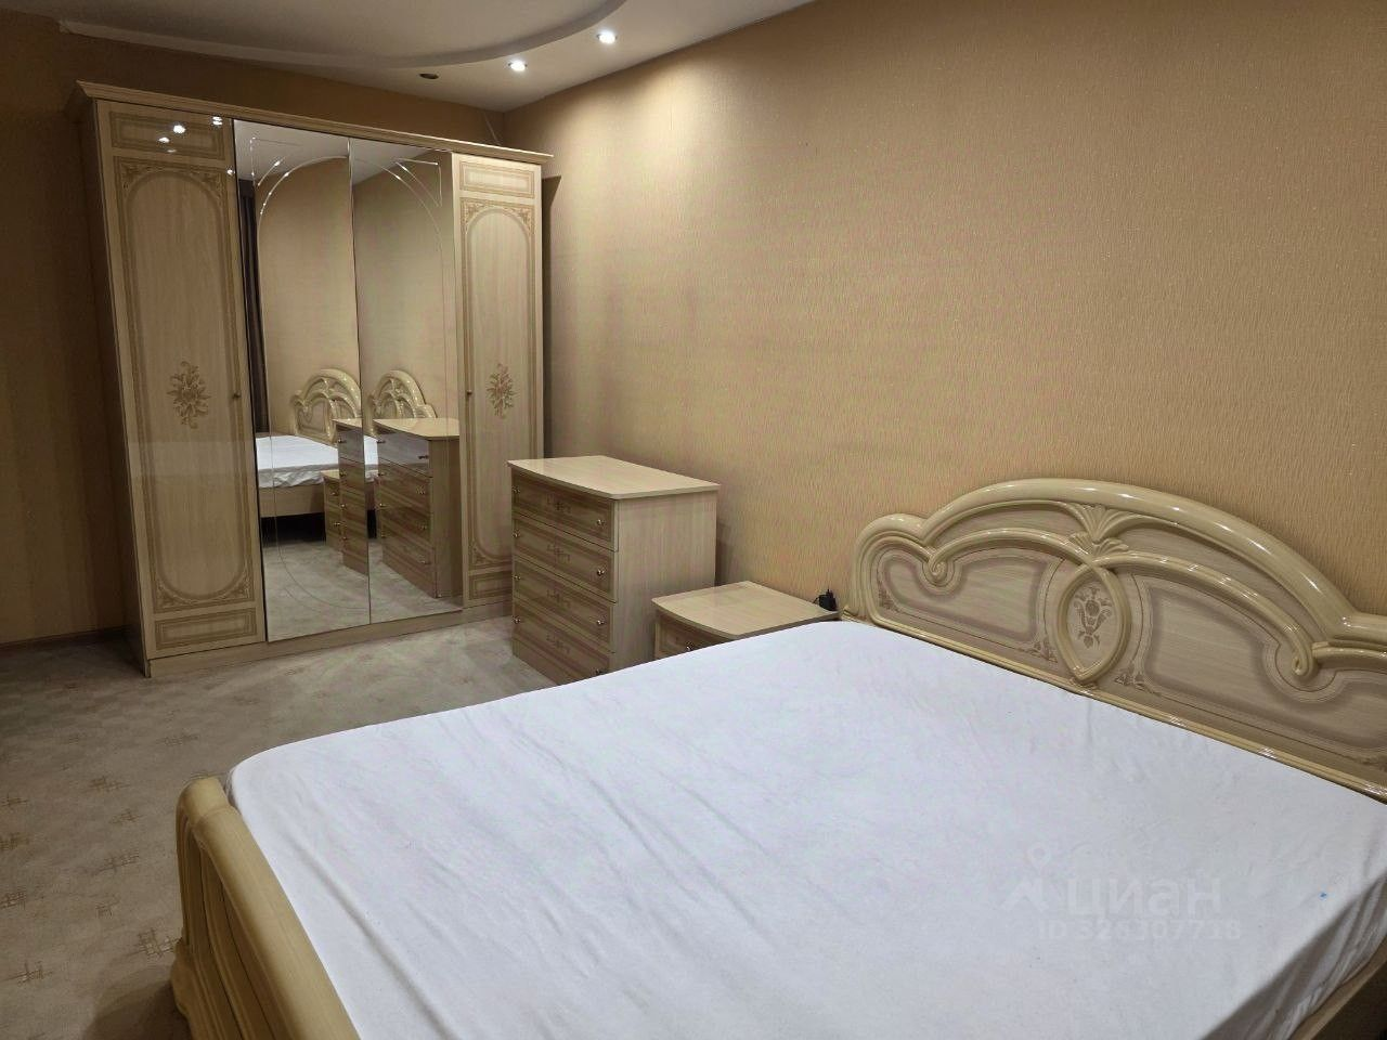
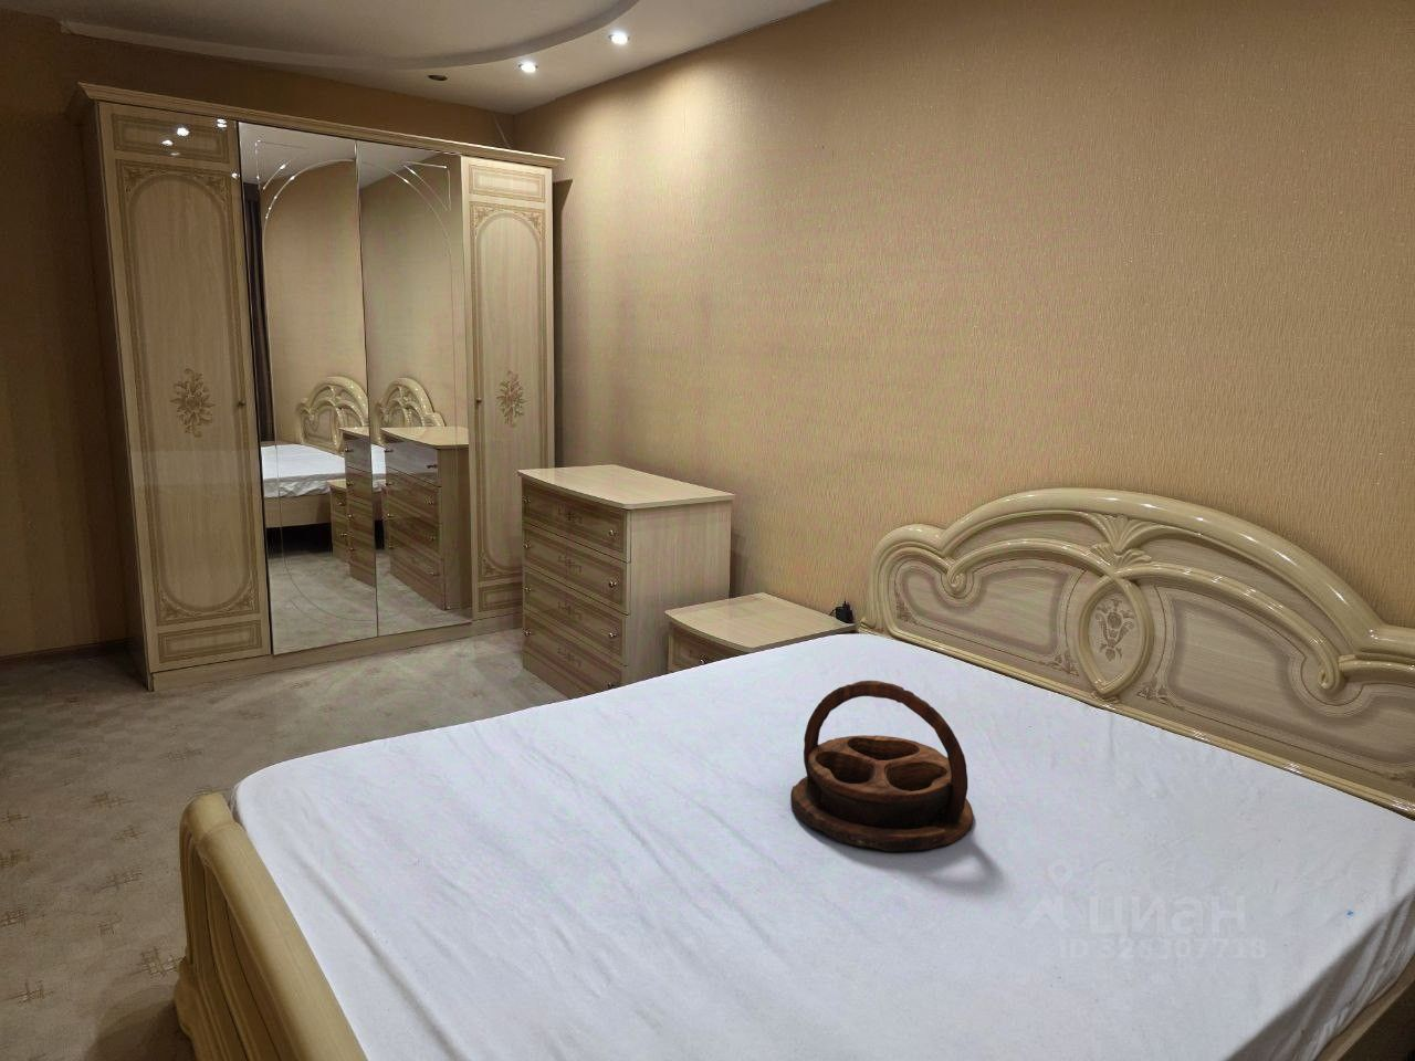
+ serving tray (884, 743)
